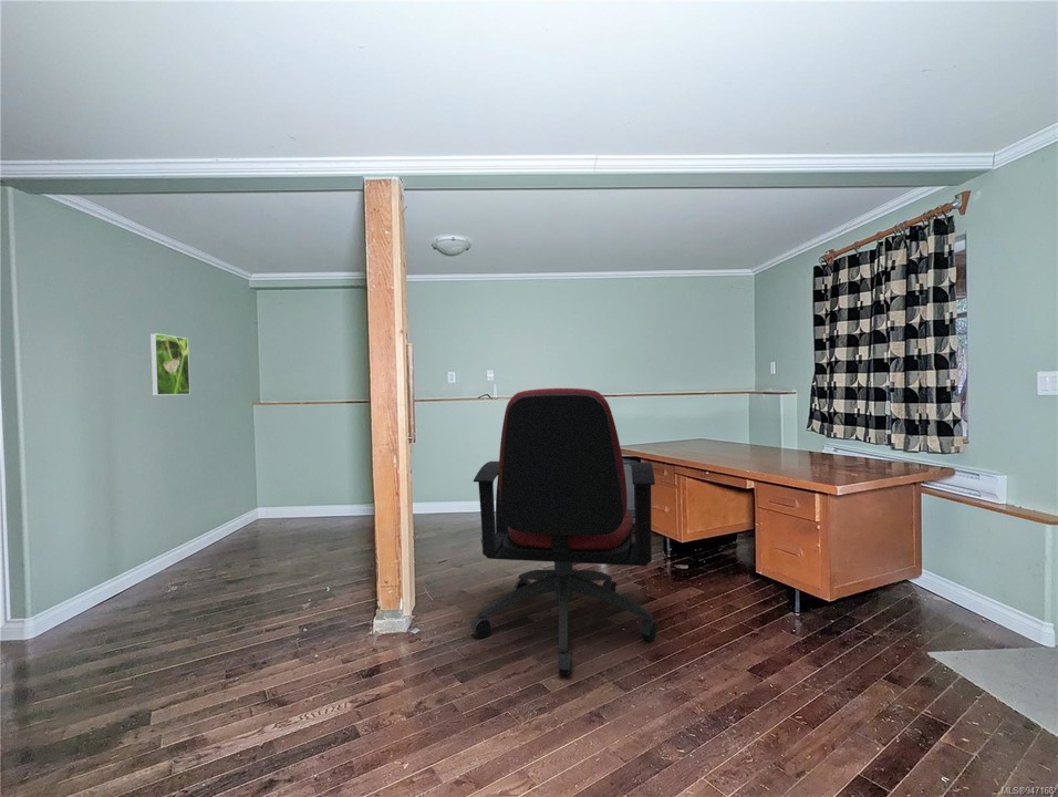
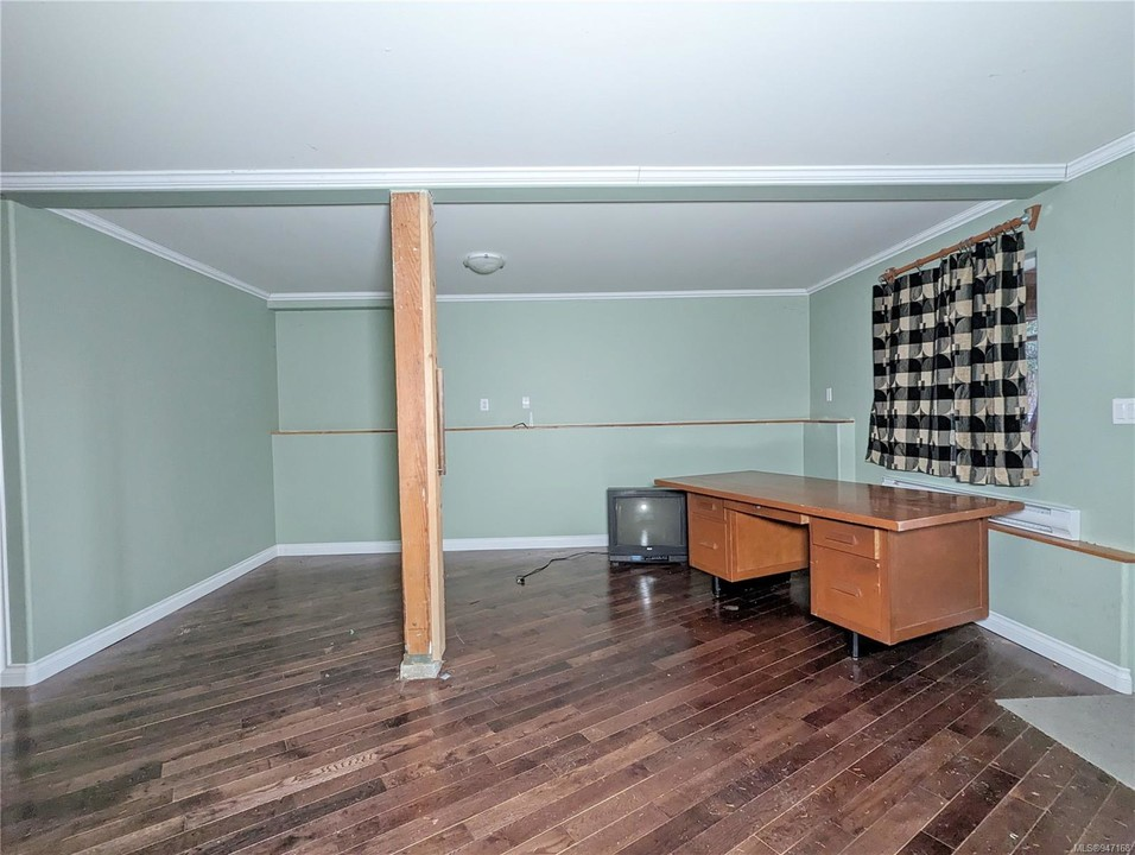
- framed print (170, 365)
- office chair (563, 508)
